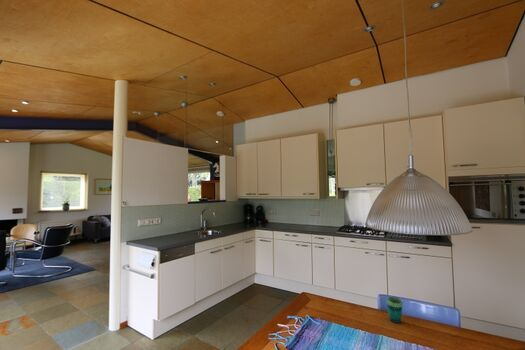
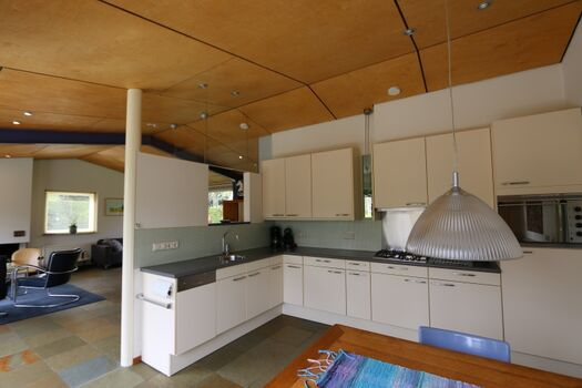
- cup (394, 310)
